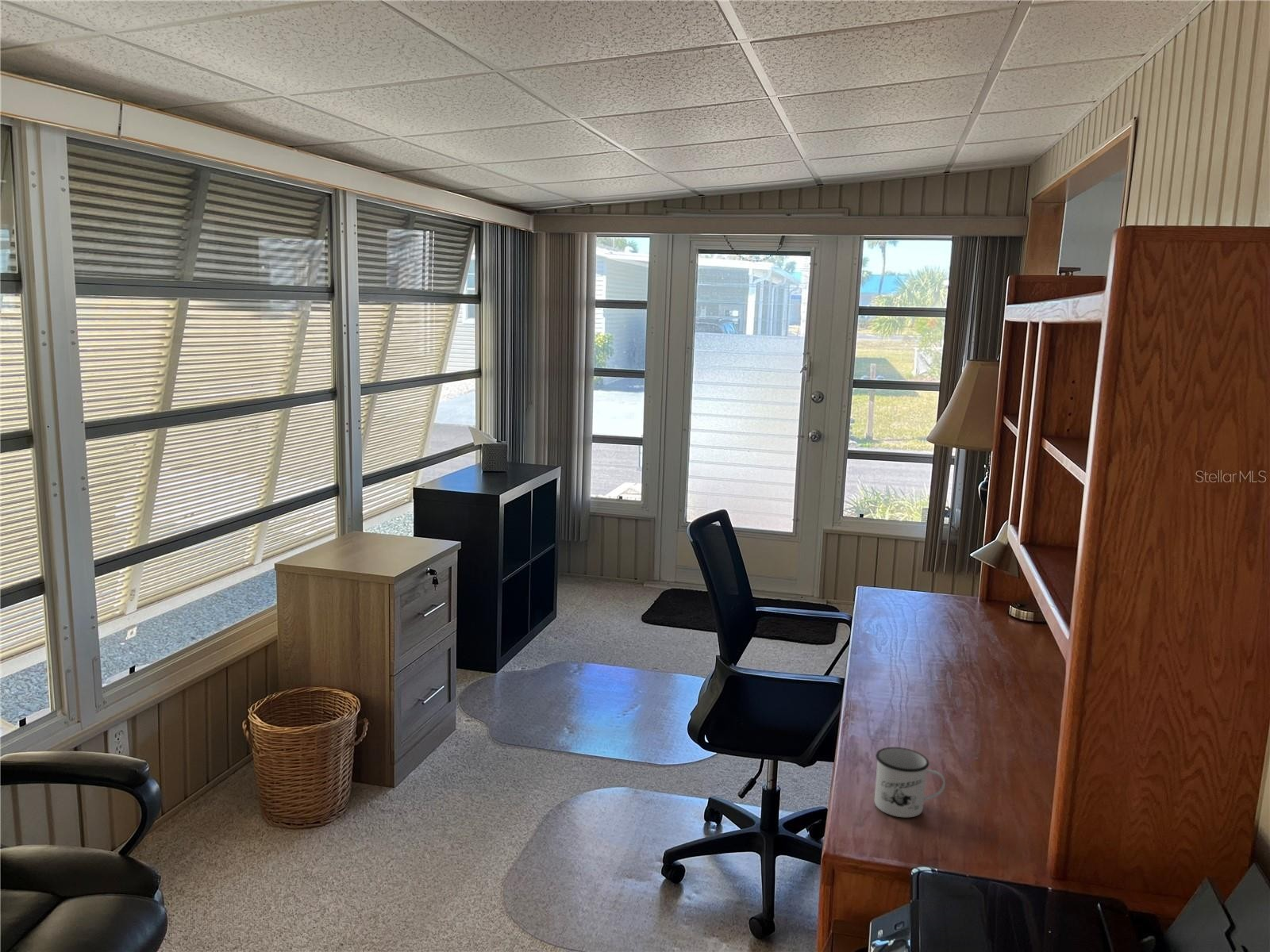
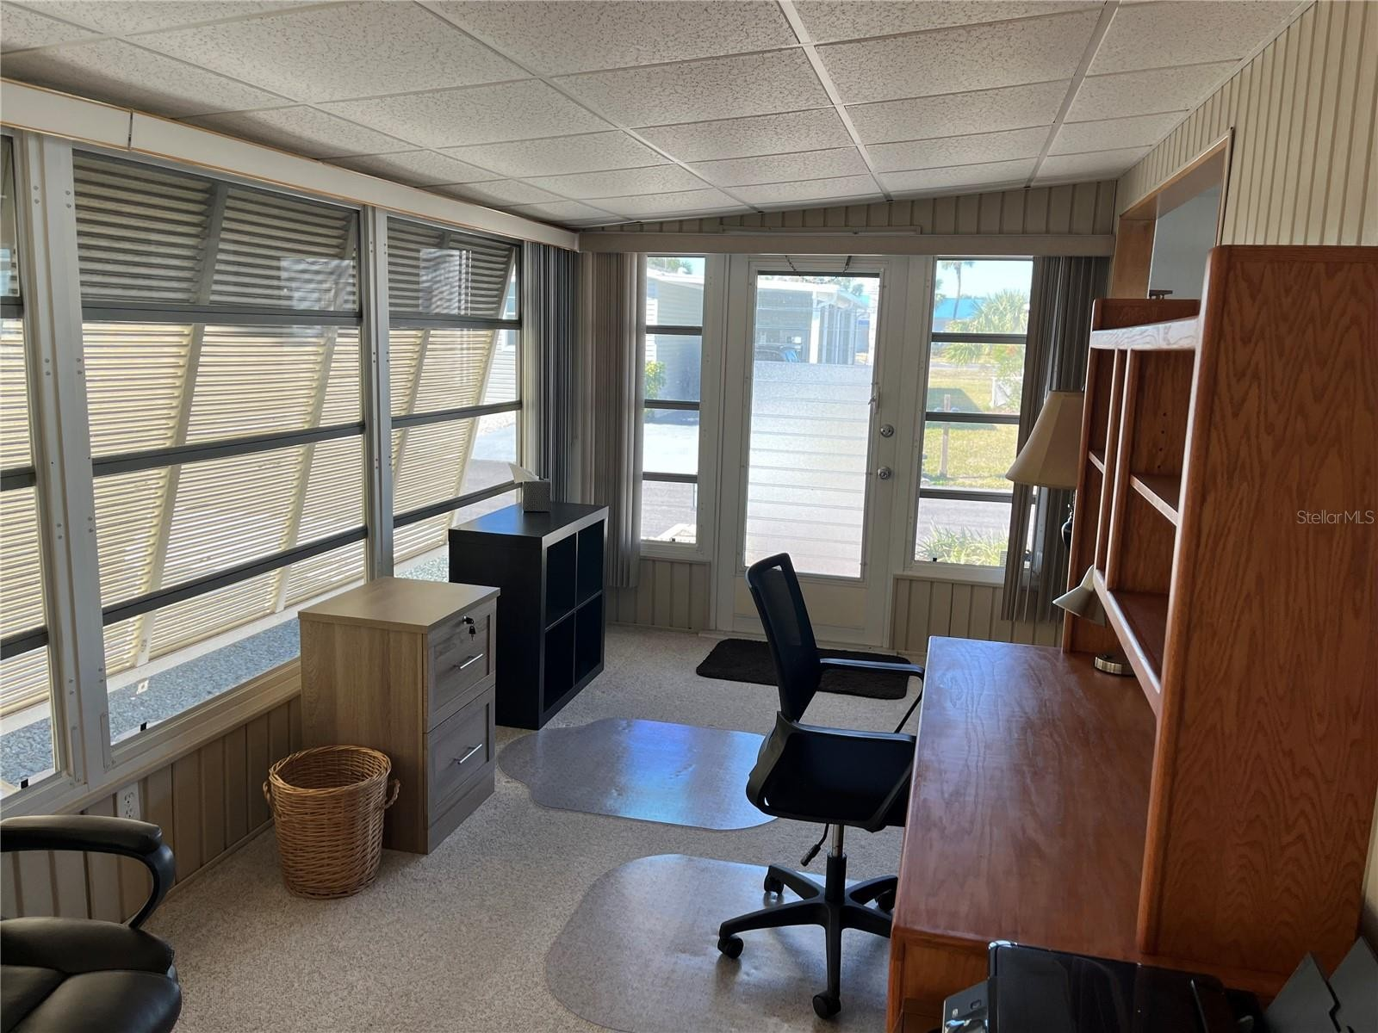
- mug (909, 783)
